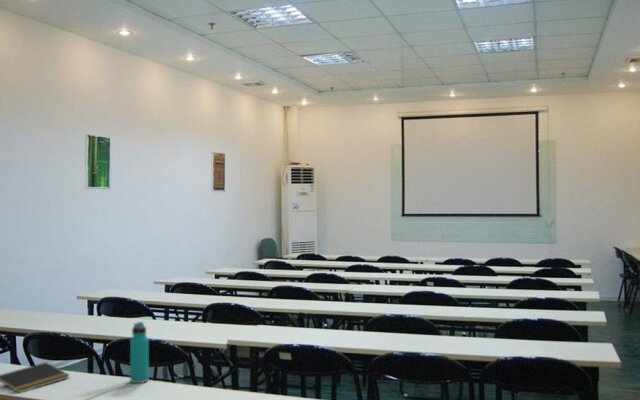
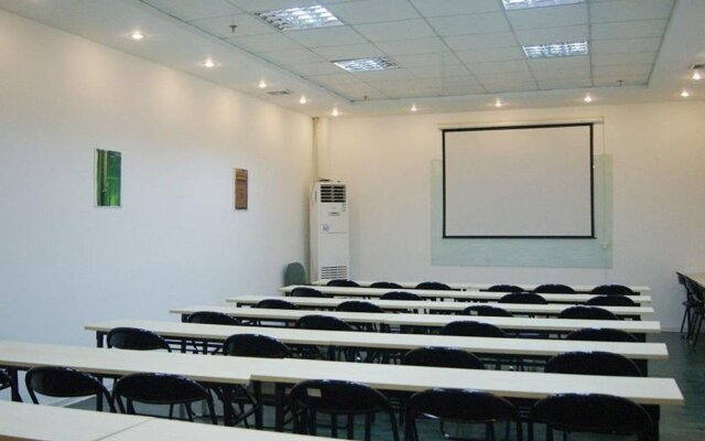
- notepad (33, 376)
- water bottle (139, 351)
